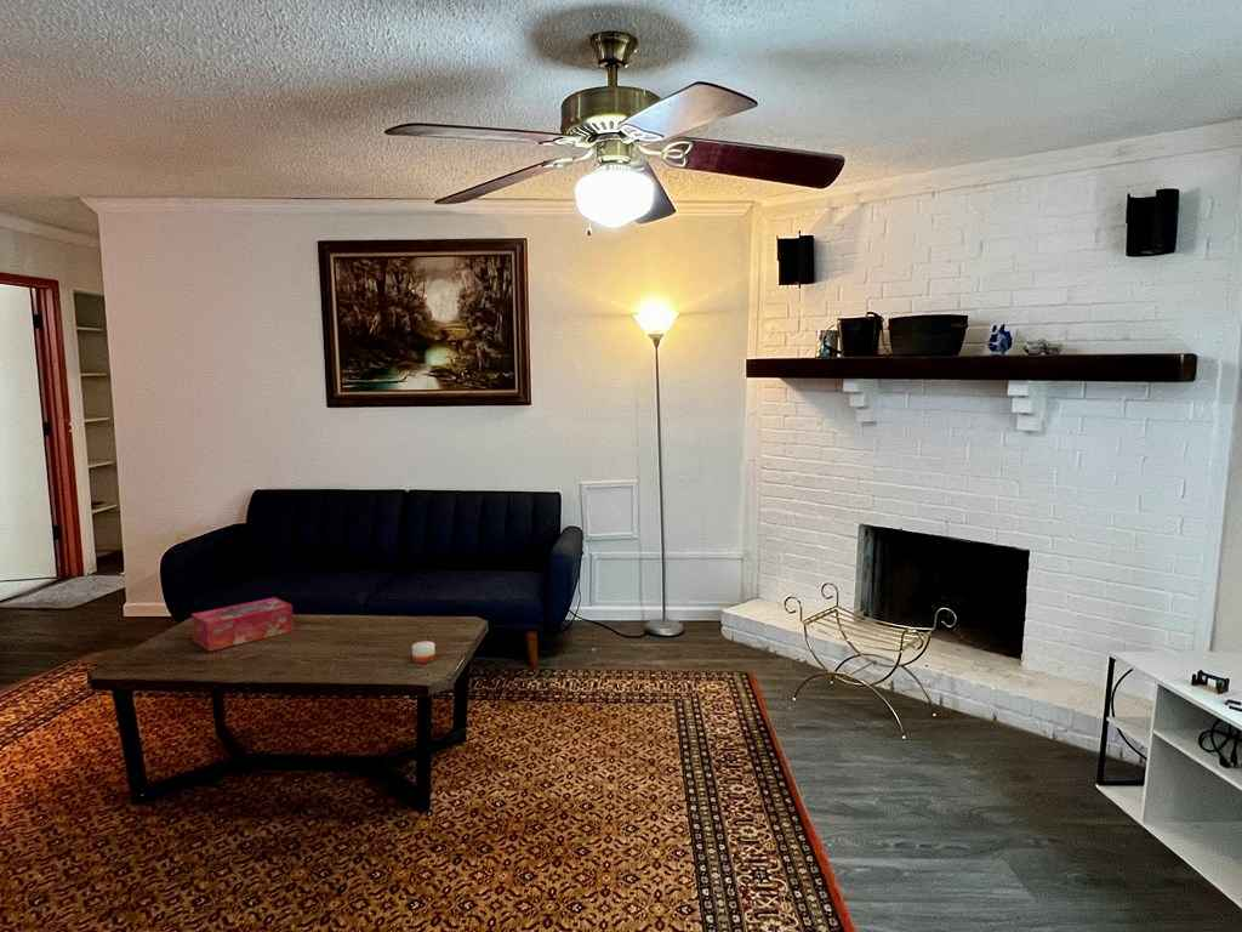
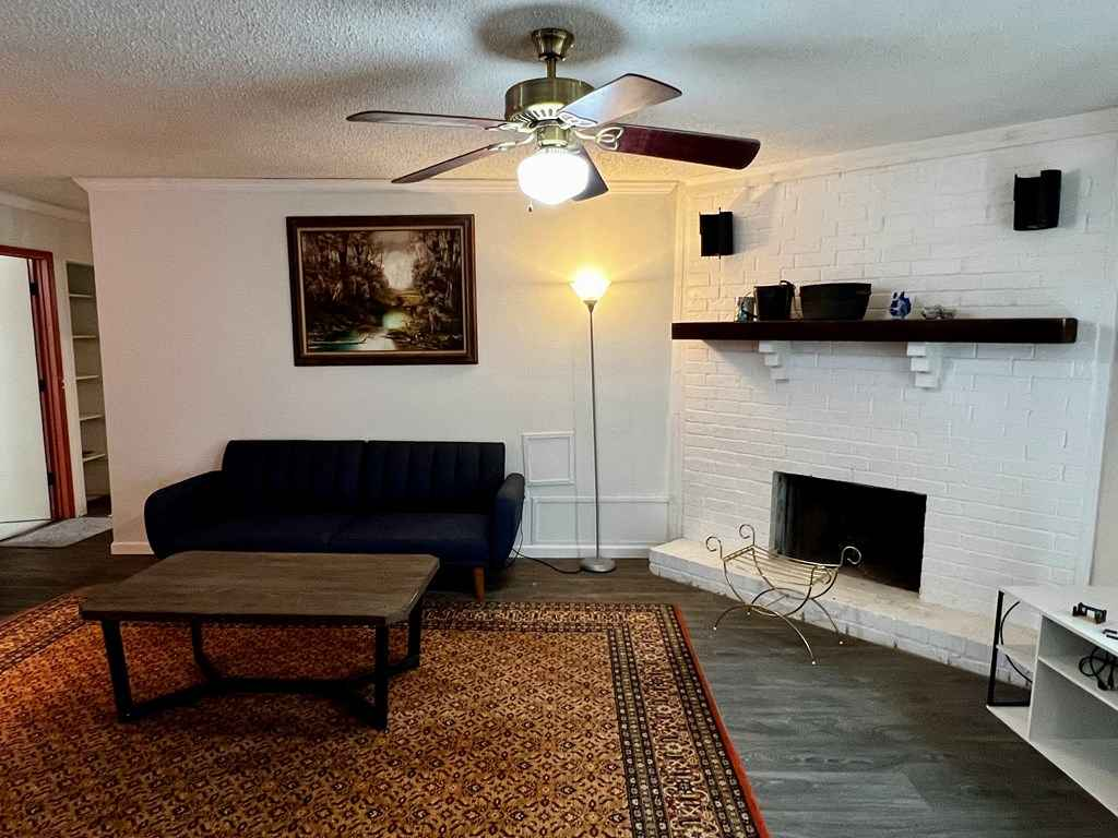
- candle (423, 643)
- tissue box (243, 623)
